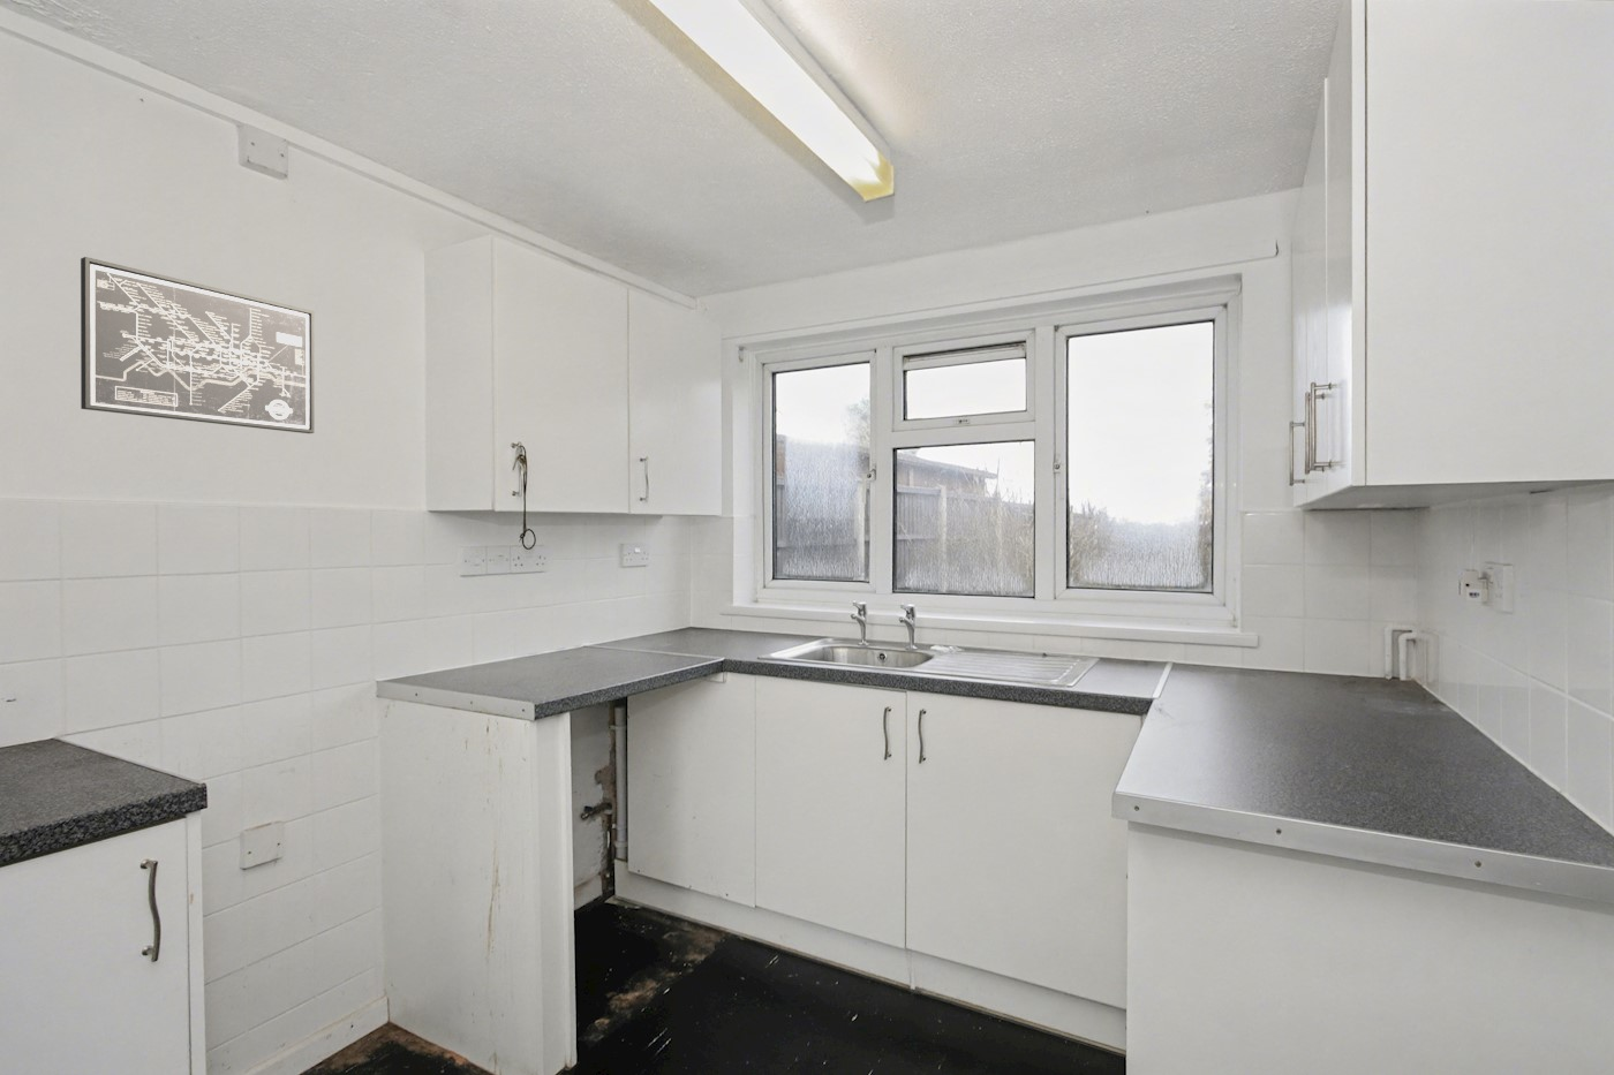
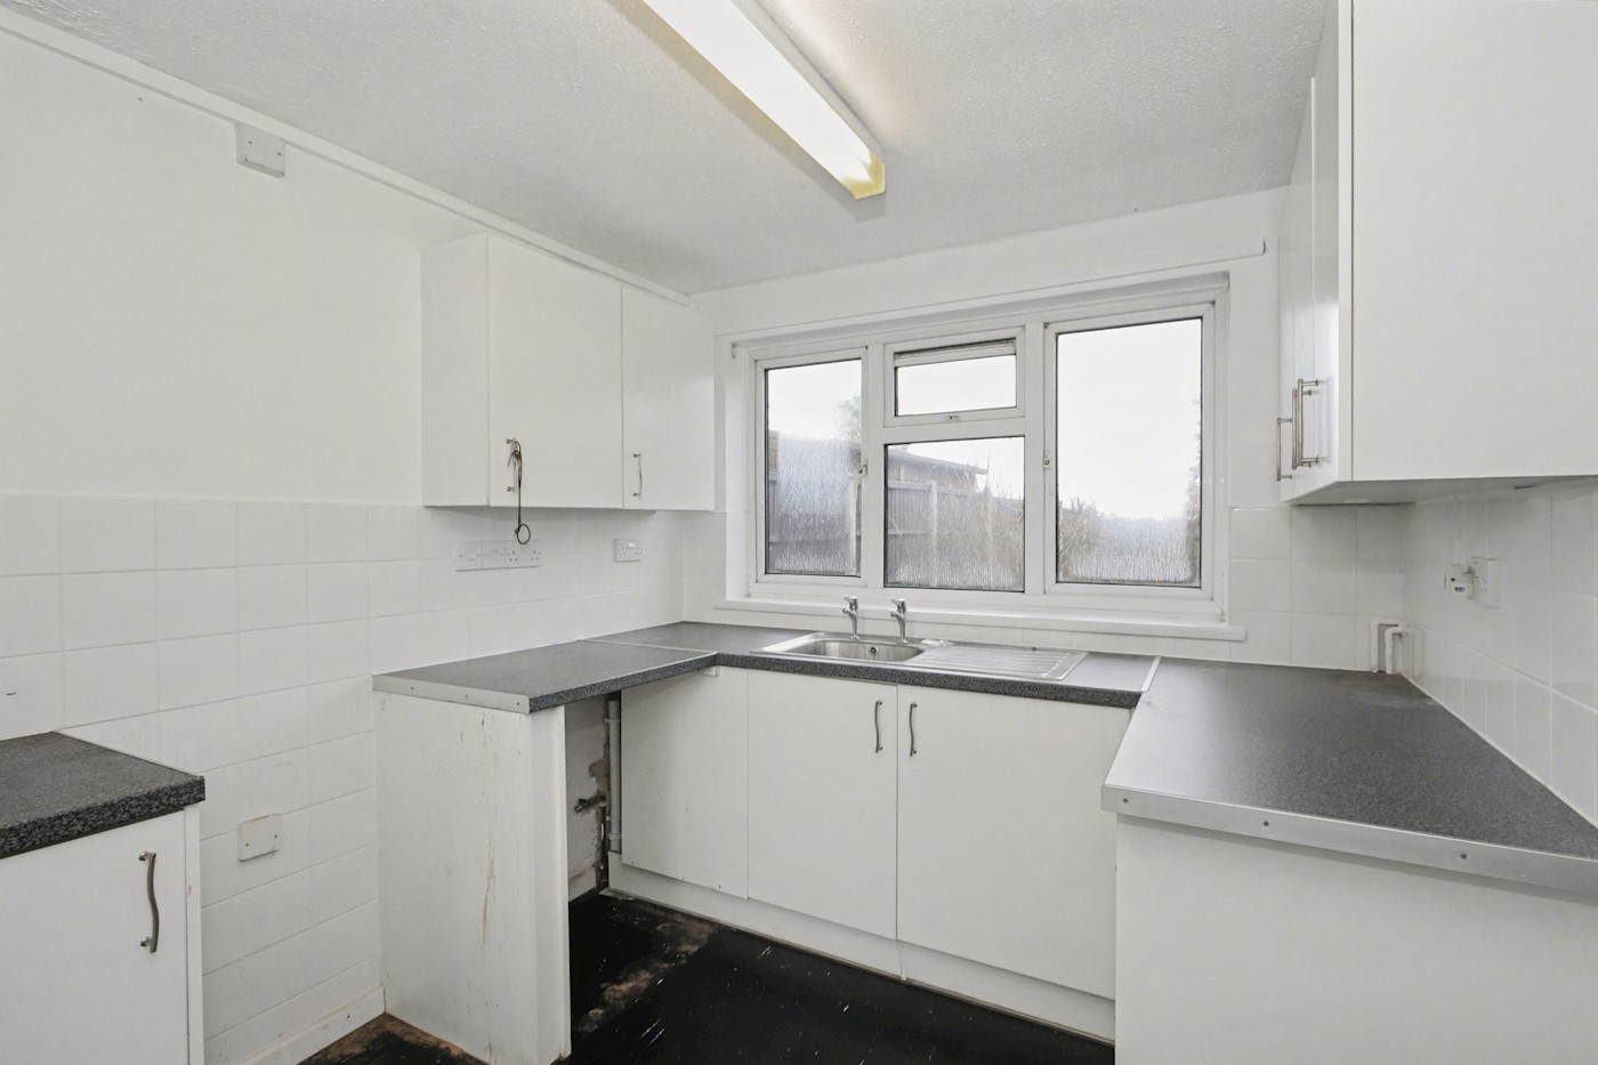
- wall art (209, 355)
